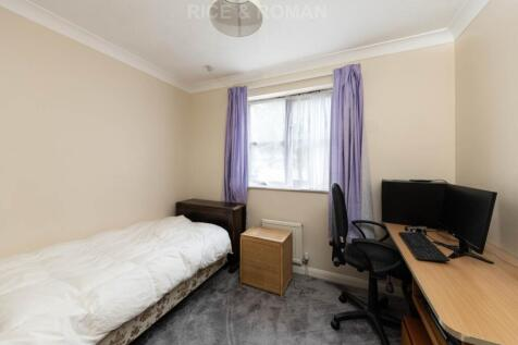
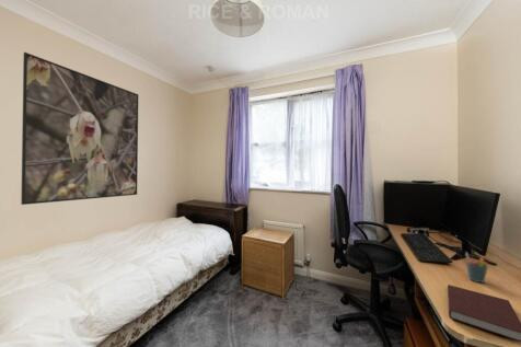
+ notebook (479, 309)
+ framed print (92, 138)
+ pen holder (476, 267)
